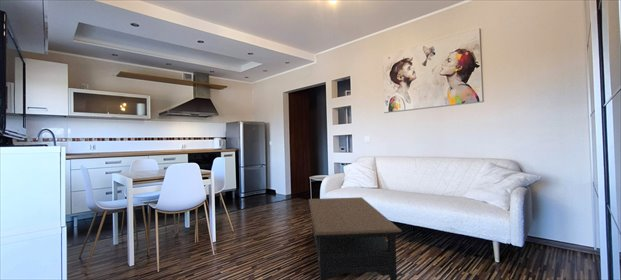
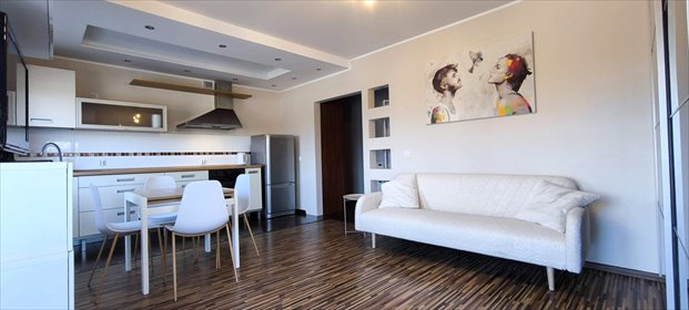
- coffee table (344, 233)
